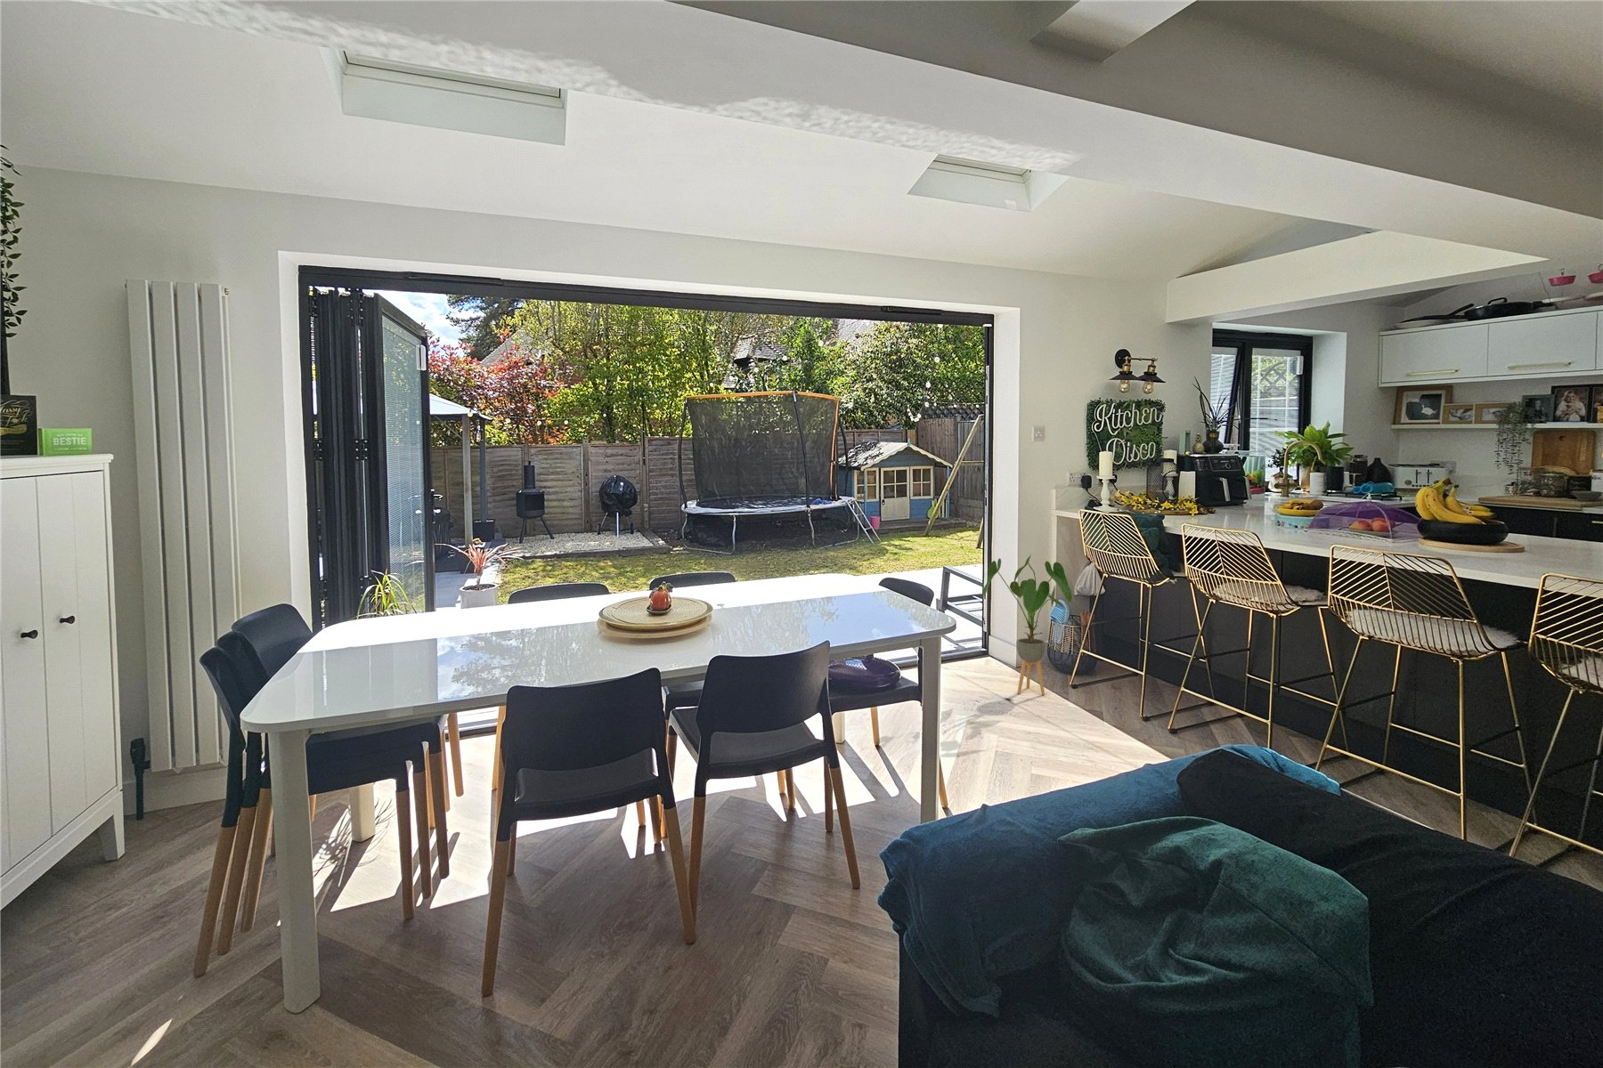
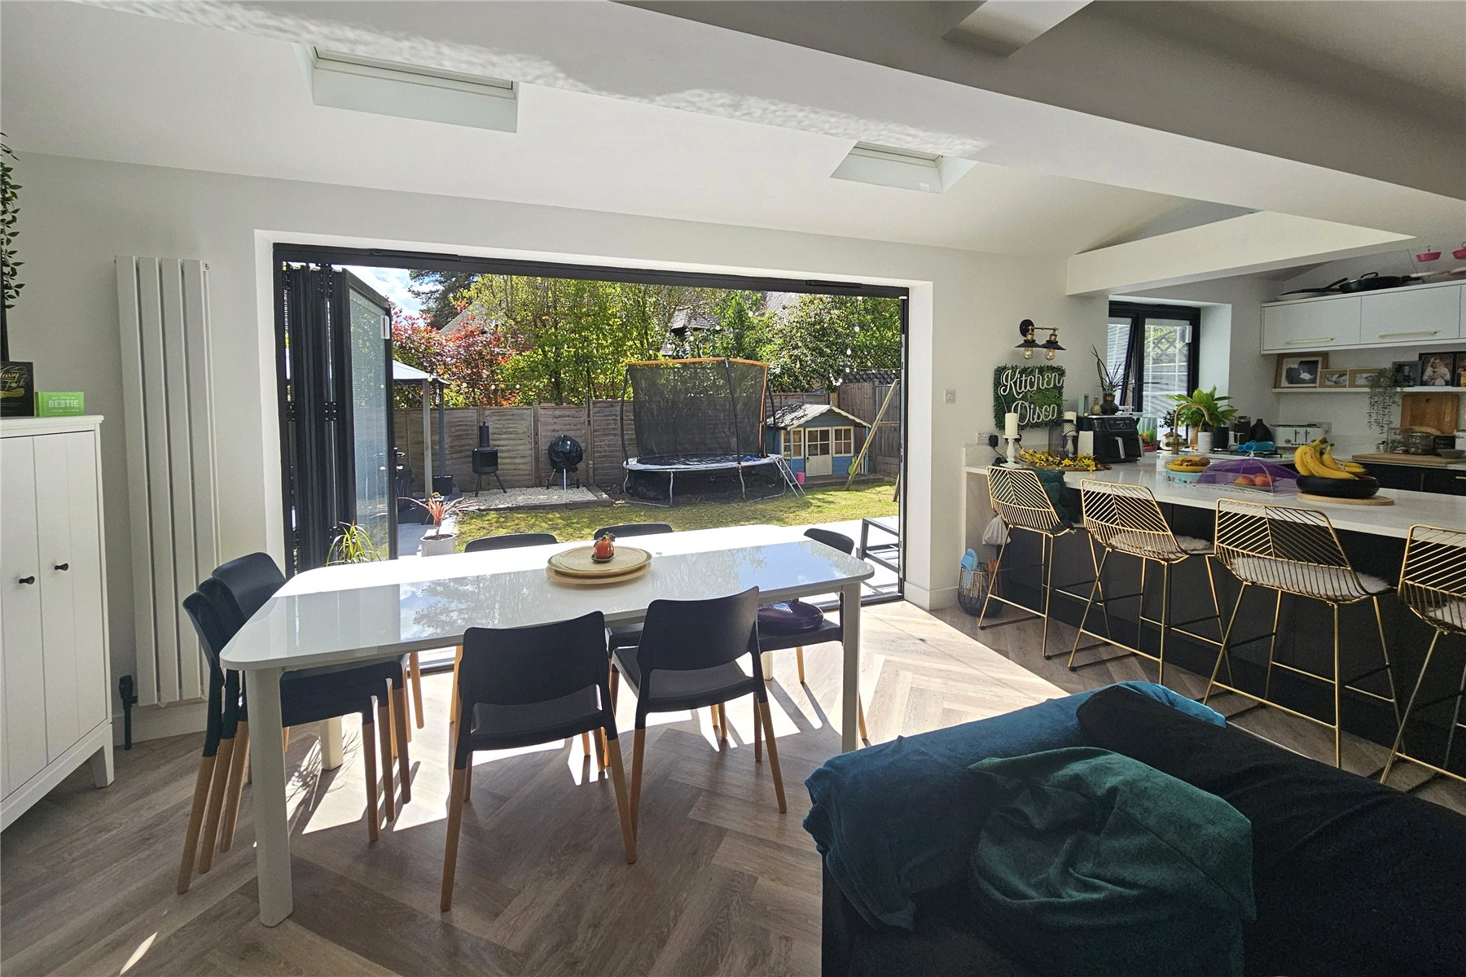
- house plant (1033, 626)
